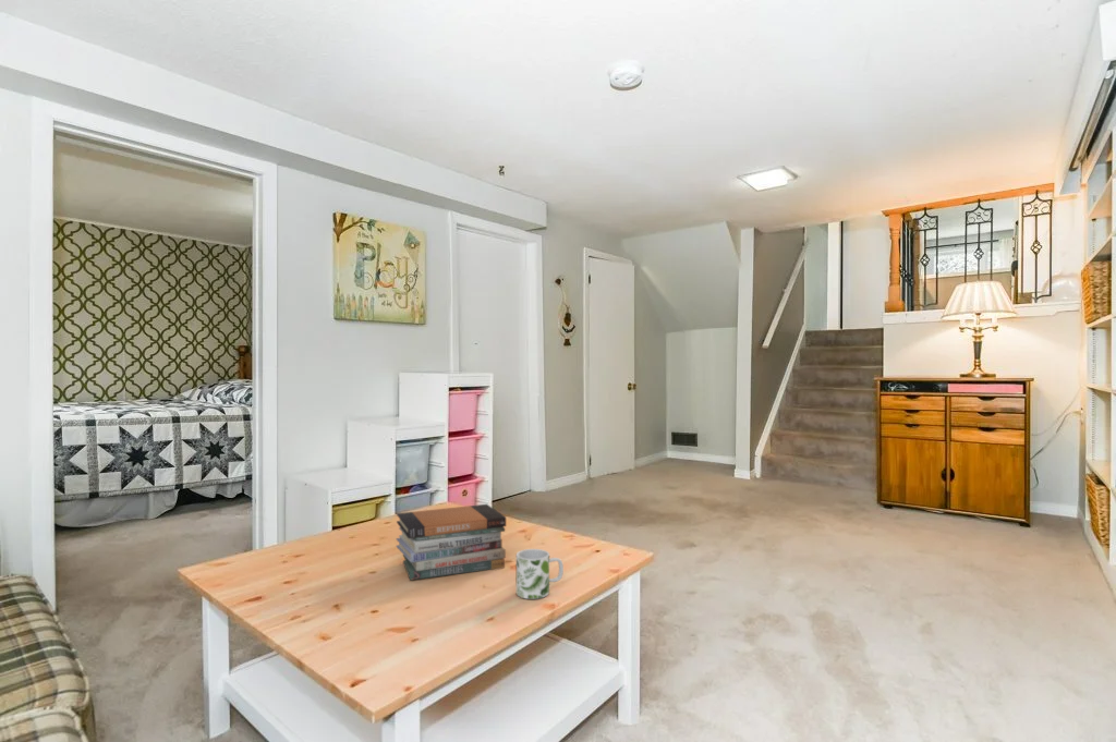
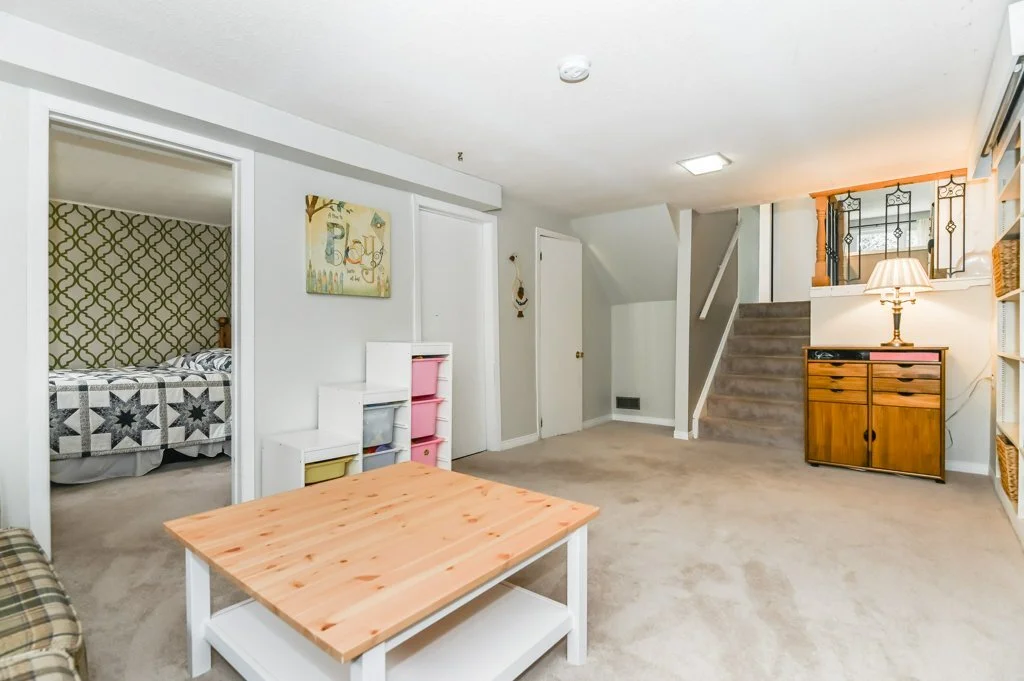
- book stack (450, 539)
- mug (539, 572)
